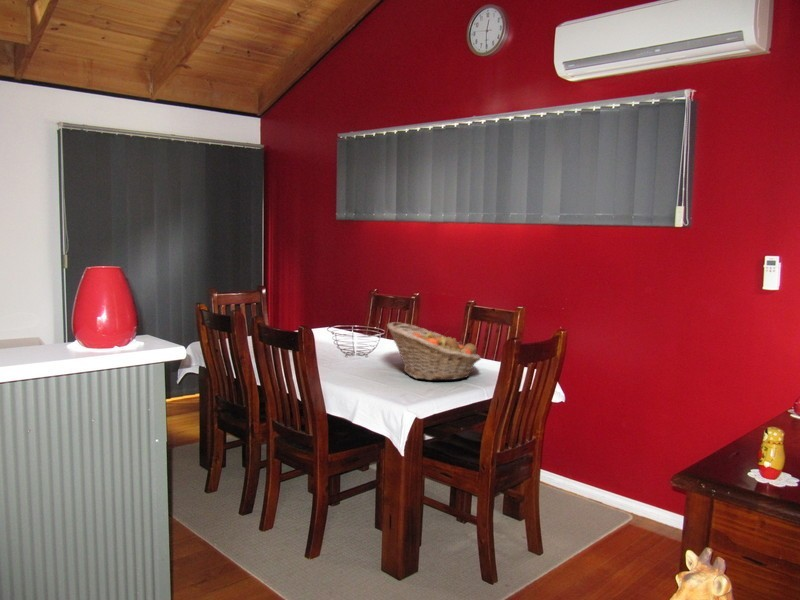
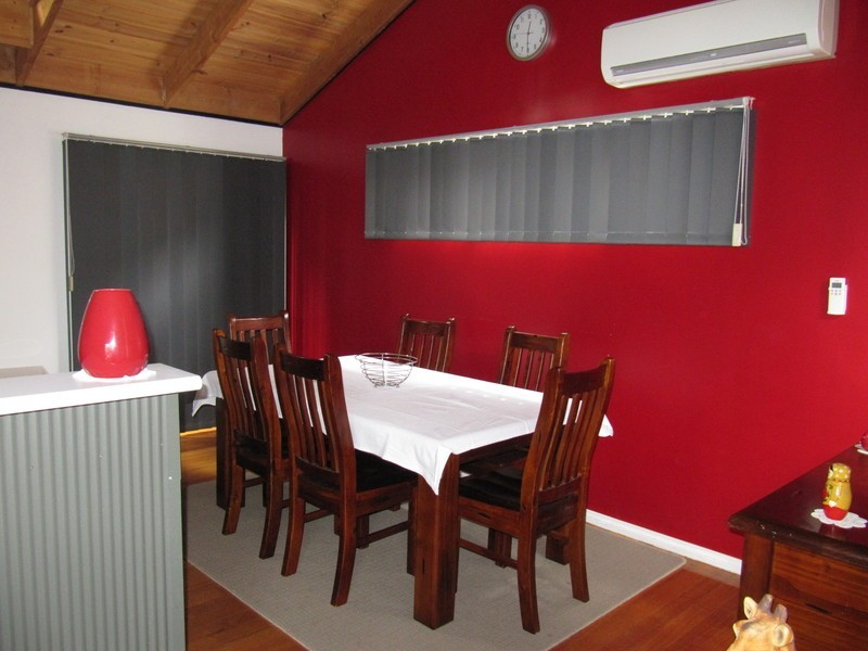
- fruit basket (432, 348)
